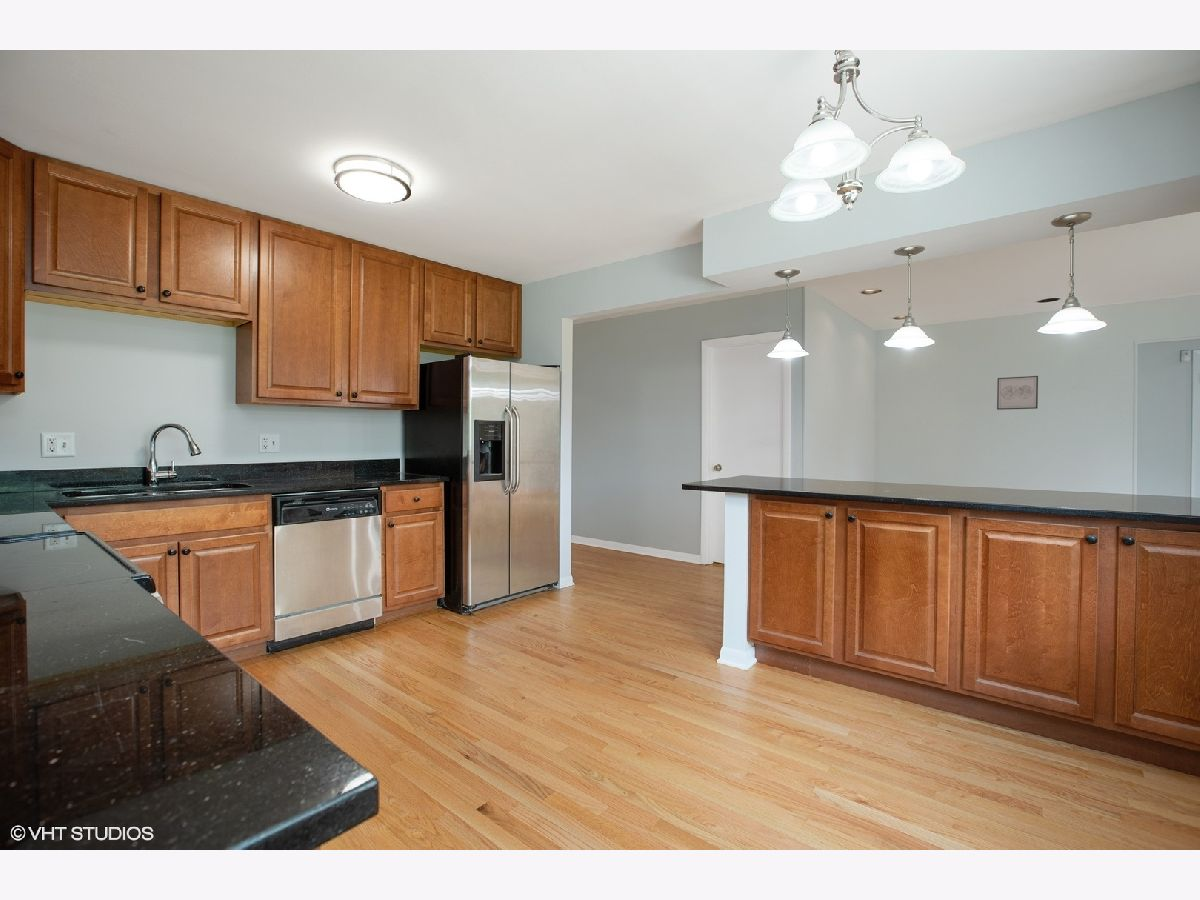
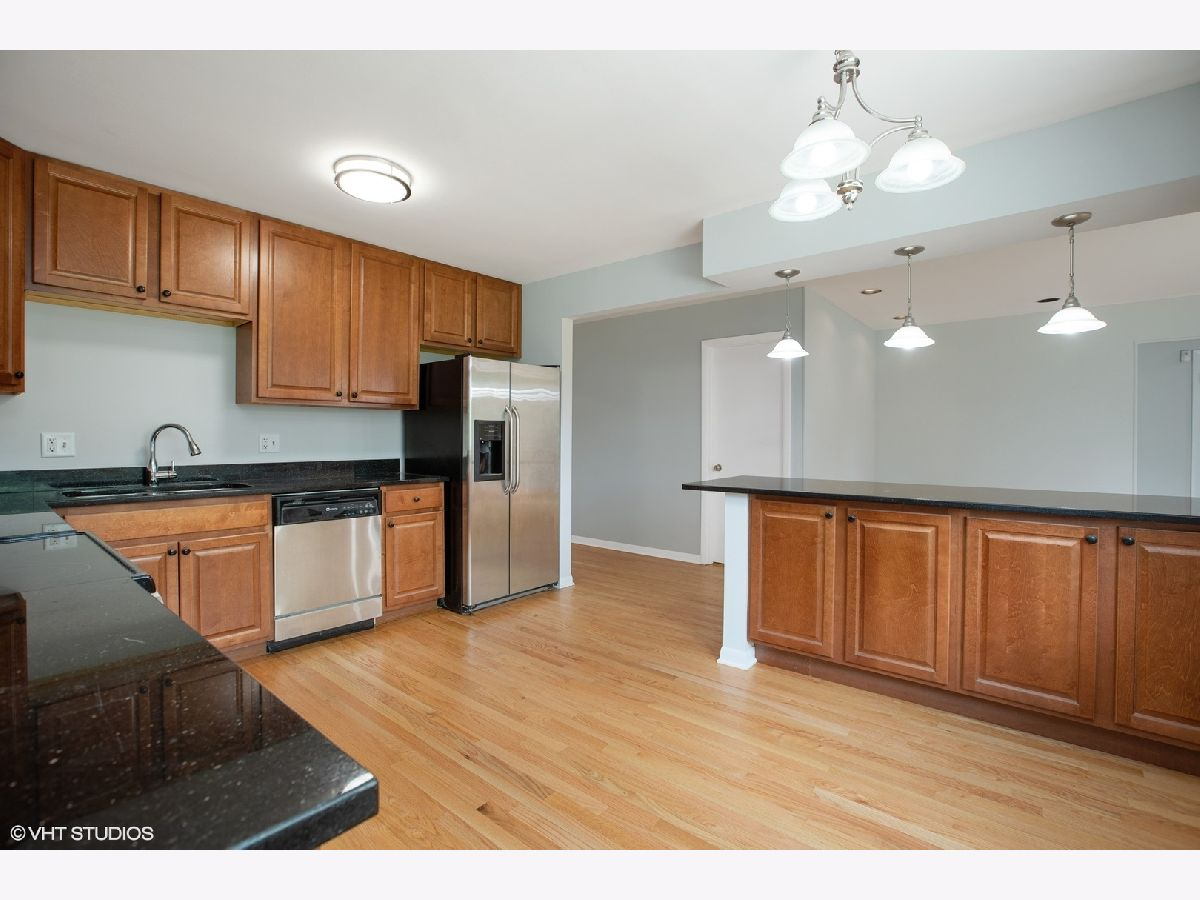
- wall art (1017, 393)
